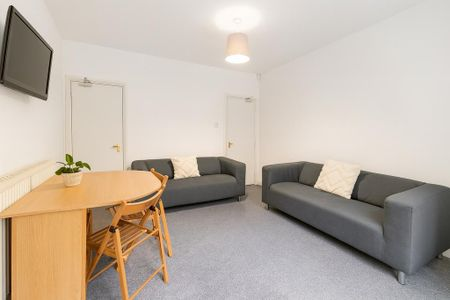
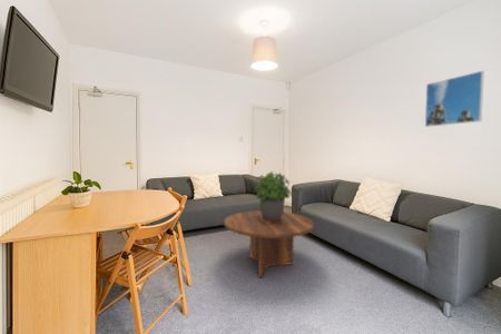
+ potted plant (273, 194)
+ coffee table (267, 243)
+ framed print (451, 101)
